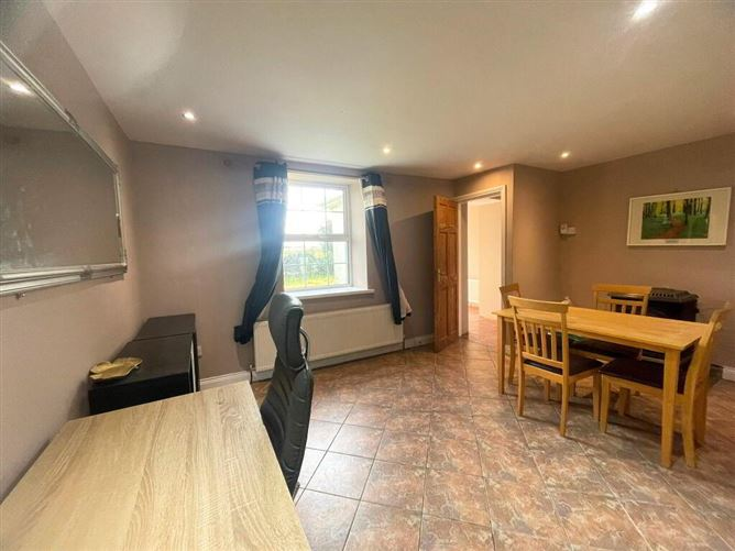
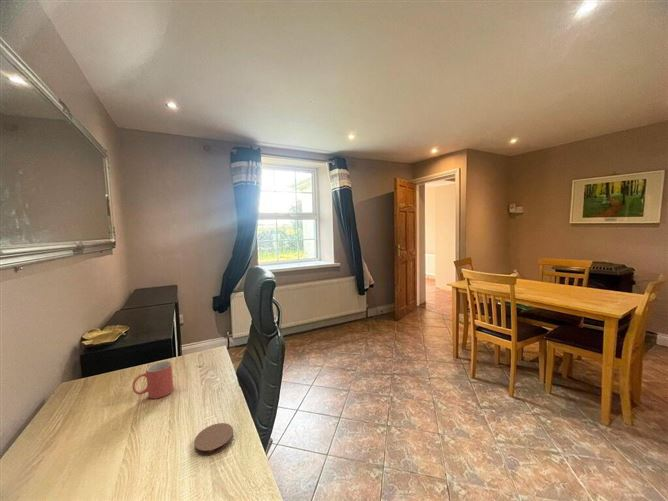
+ mug (153, 381)
+ coaster (214, 438)
